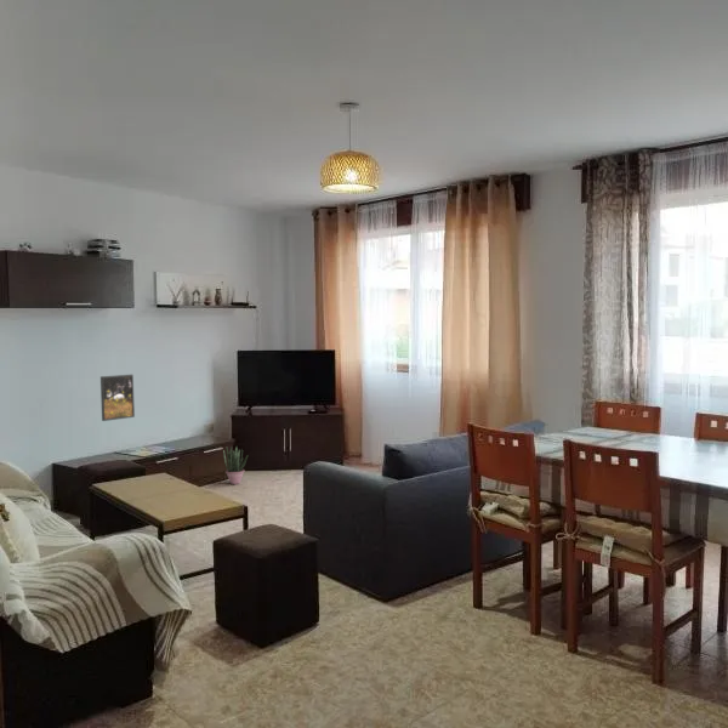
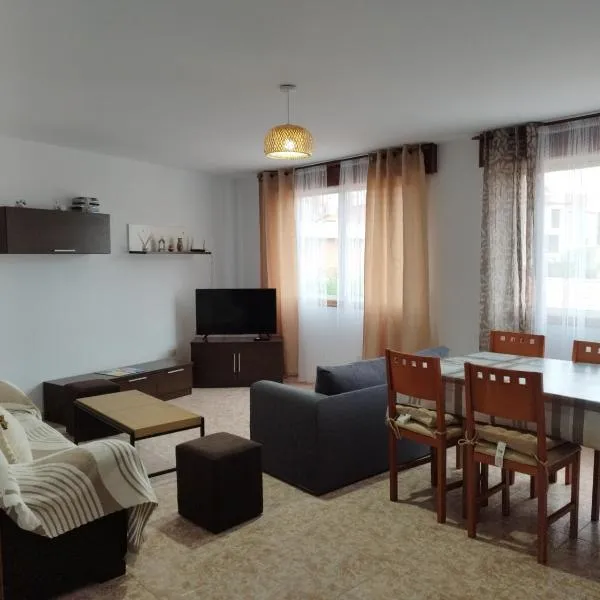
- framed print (118, 397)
- potted plant (234, 463)
